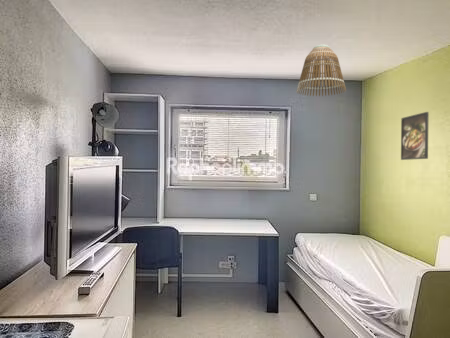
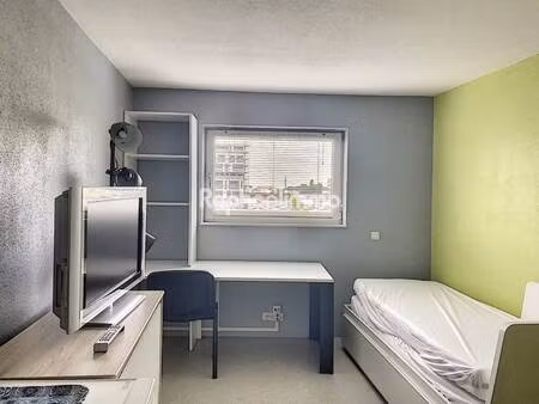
- lamp shade (320, 69)
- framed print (413, 137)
